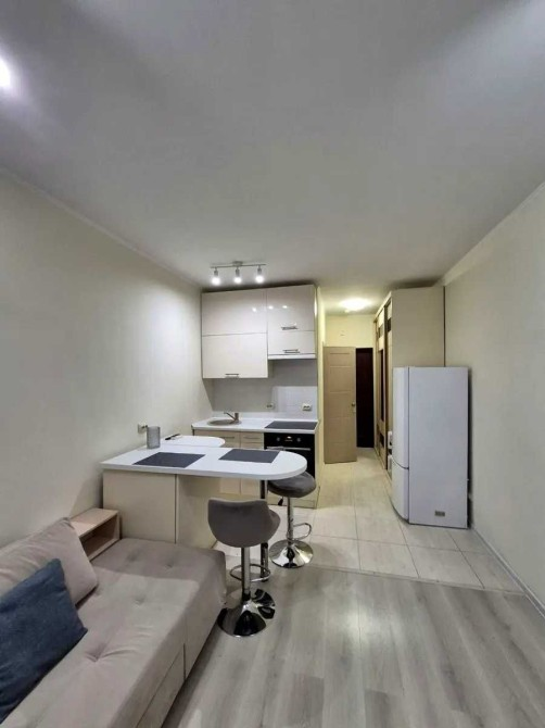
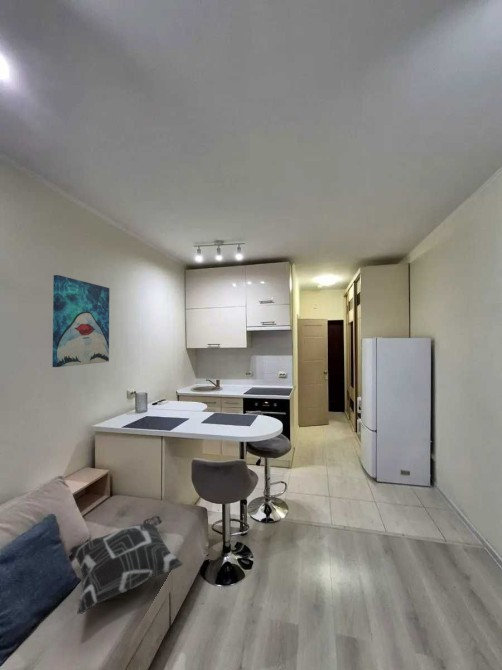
+ wall art (84, 323)
+ decorative pillow (126, 554)
